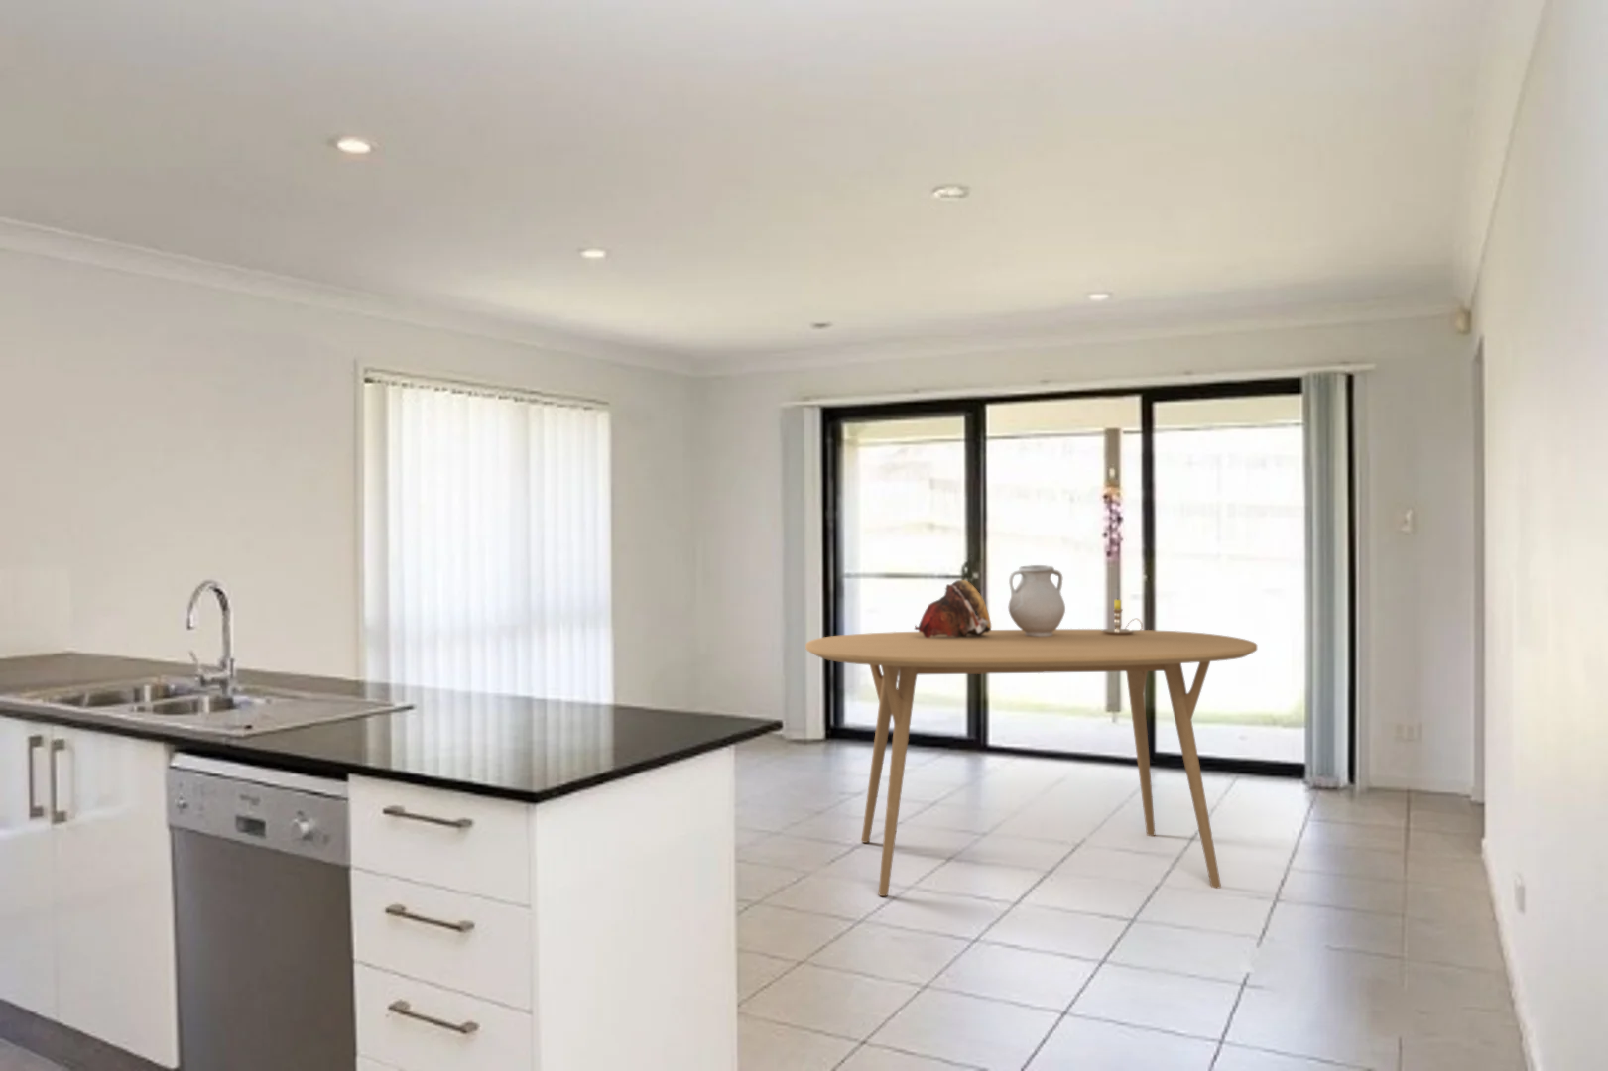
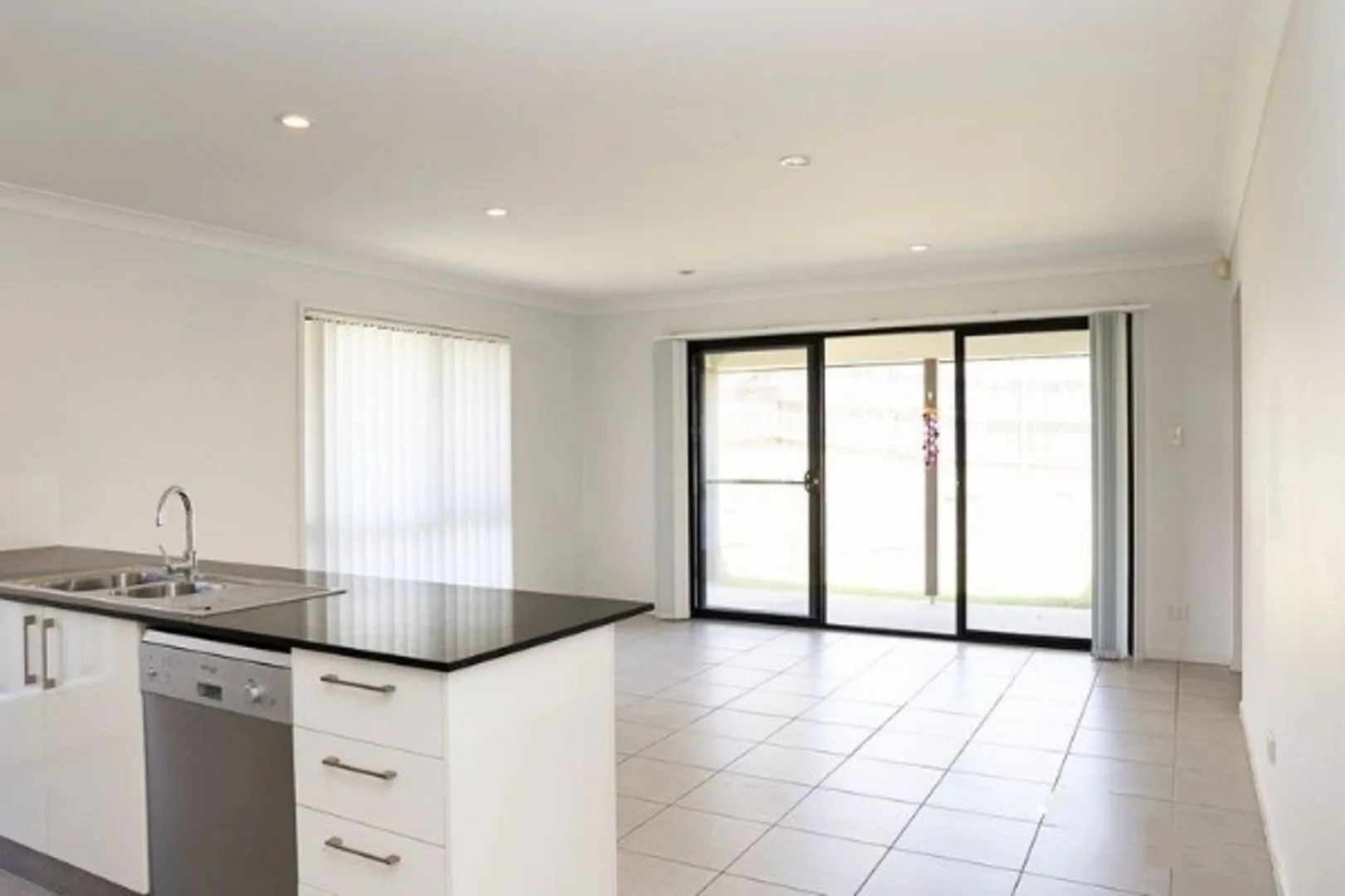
- vase (1035, 600)
- decorative bowl (950, 608)
- candlestick (1120, 614)
- dining table (1027, 672)
